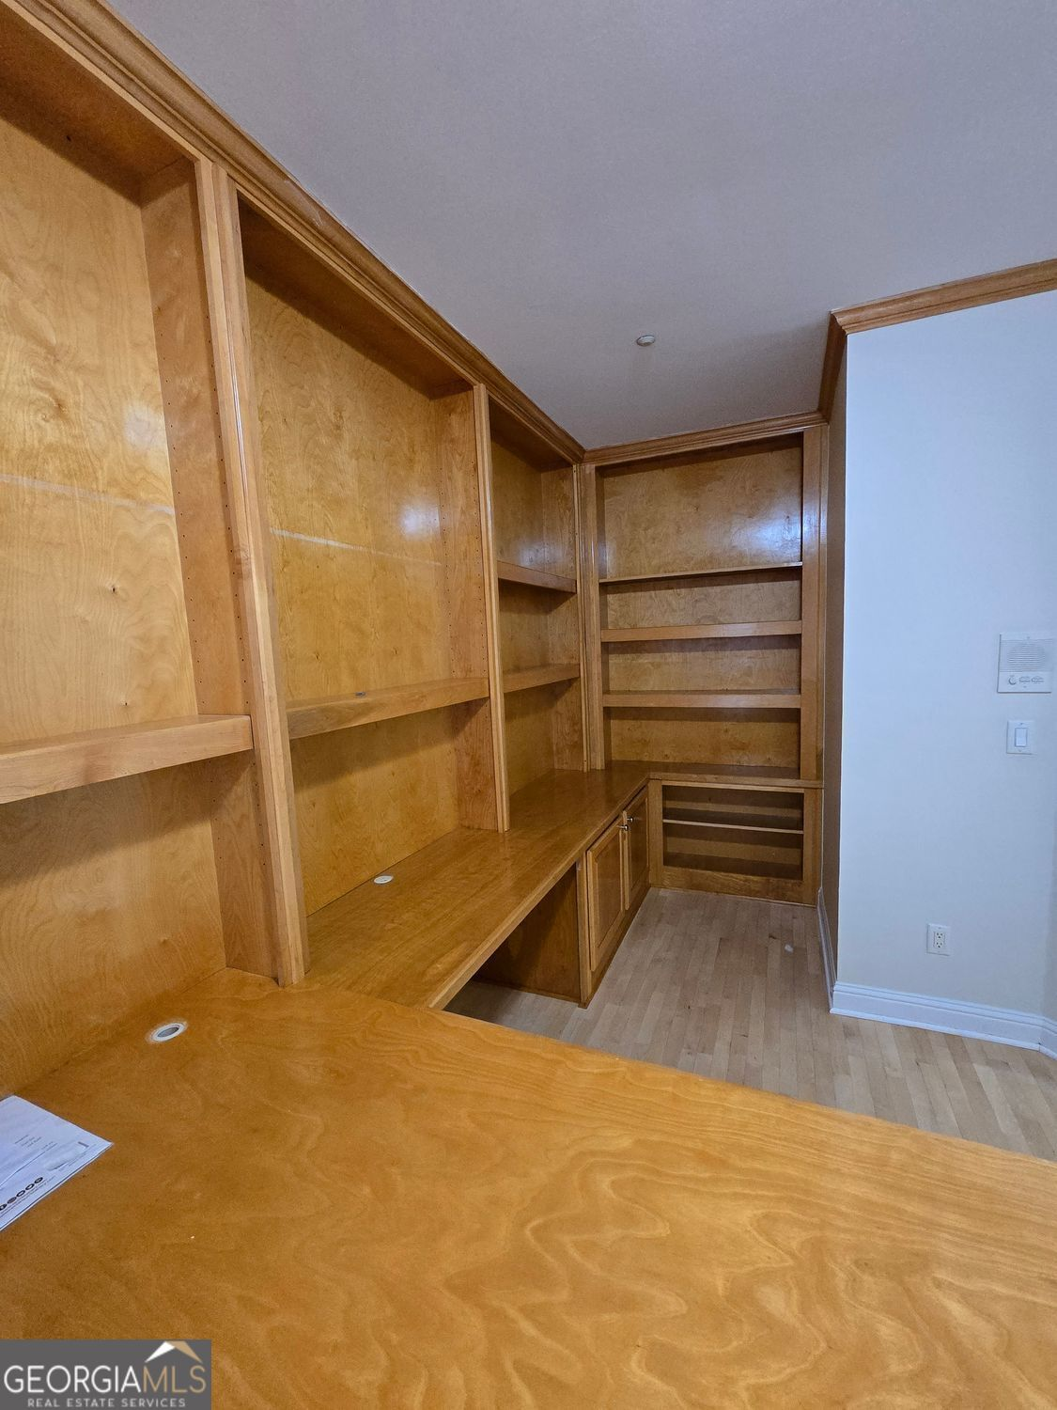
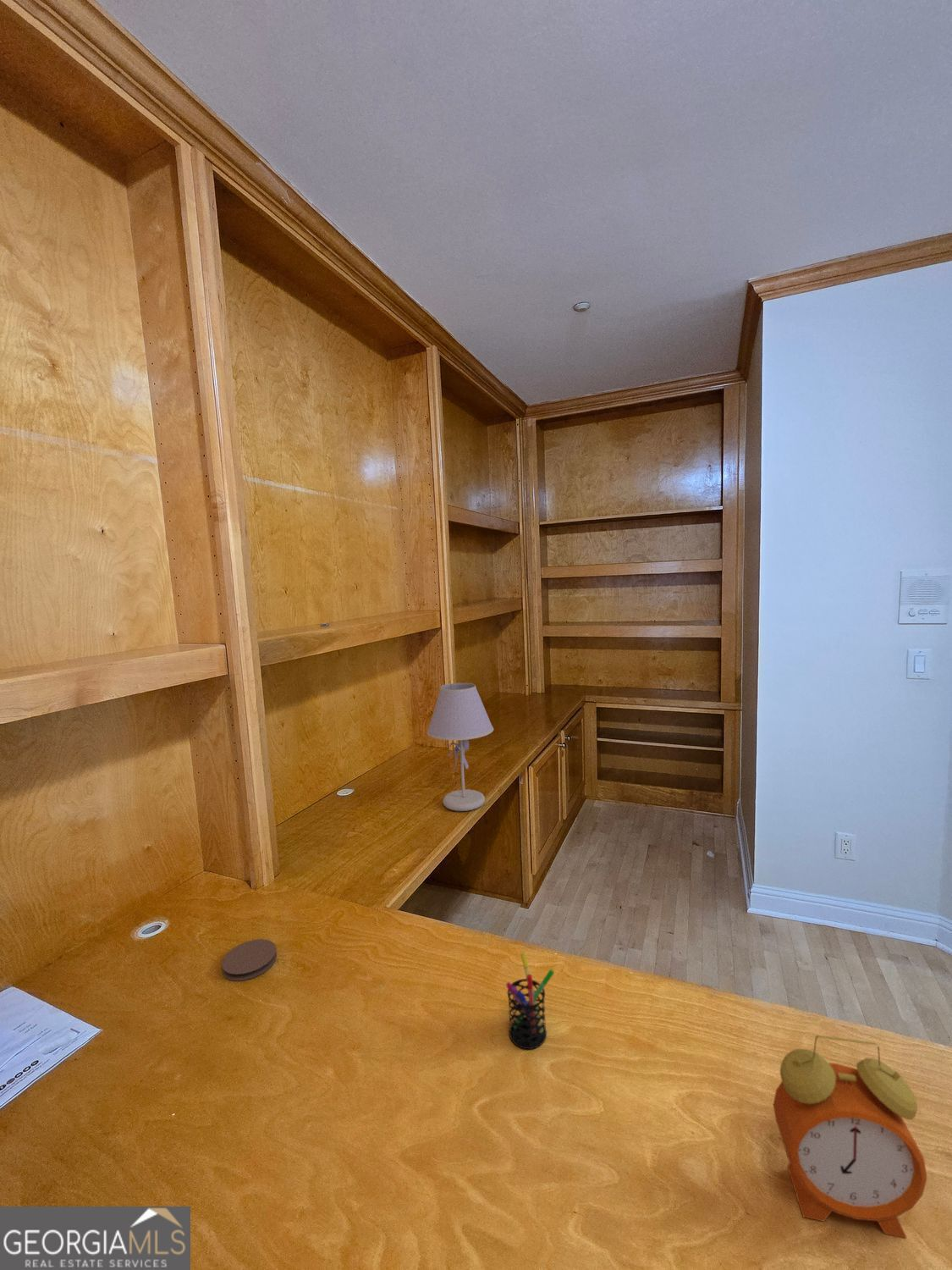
+ coaster (250, 958)
+ pen holder (531, 998)
+ alarm clock (845, 1123)
+ table lamp (460, 745)
